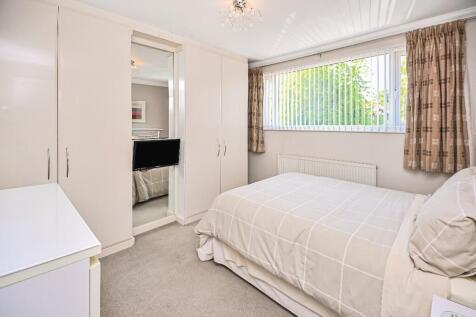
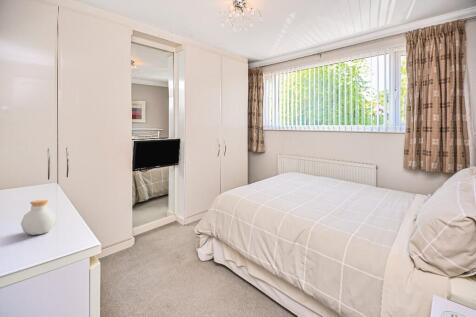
+ potion bottle (39, 216)
